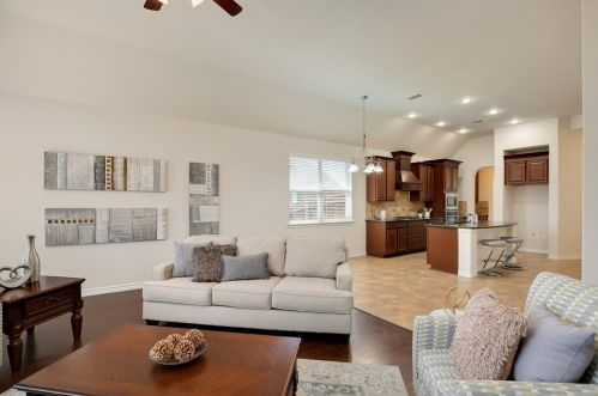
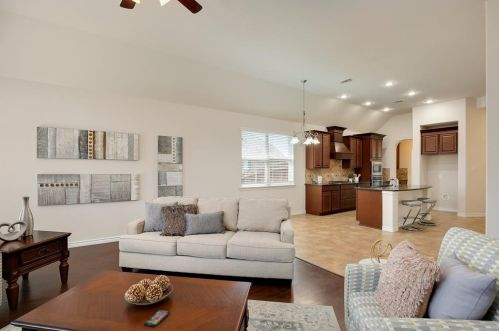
+ smartphone (157, 318)
